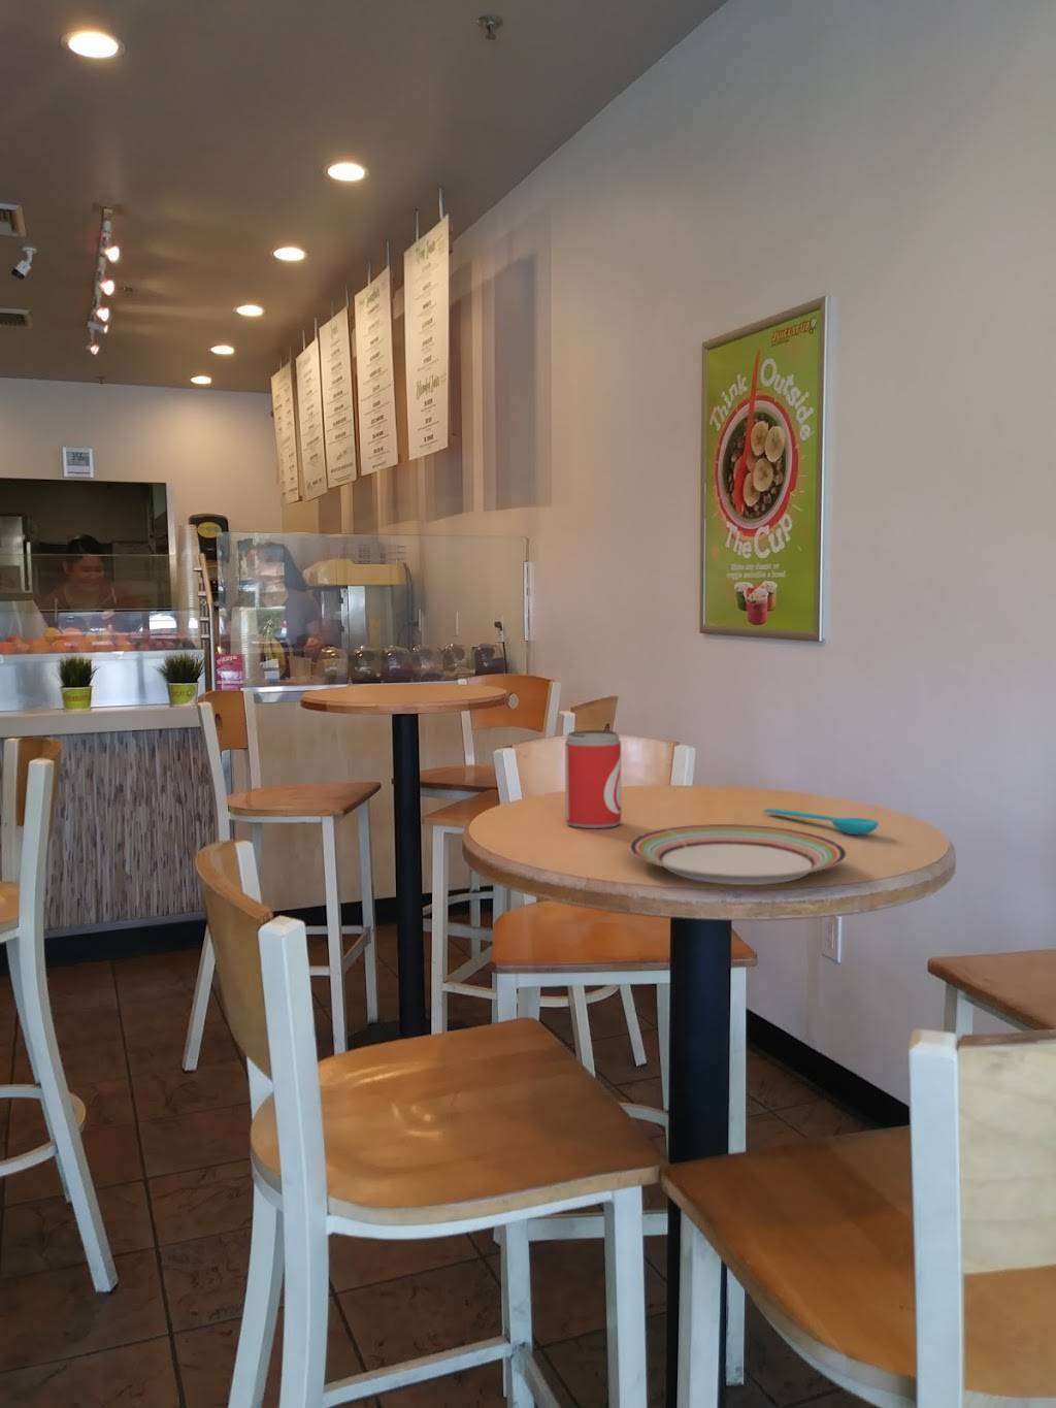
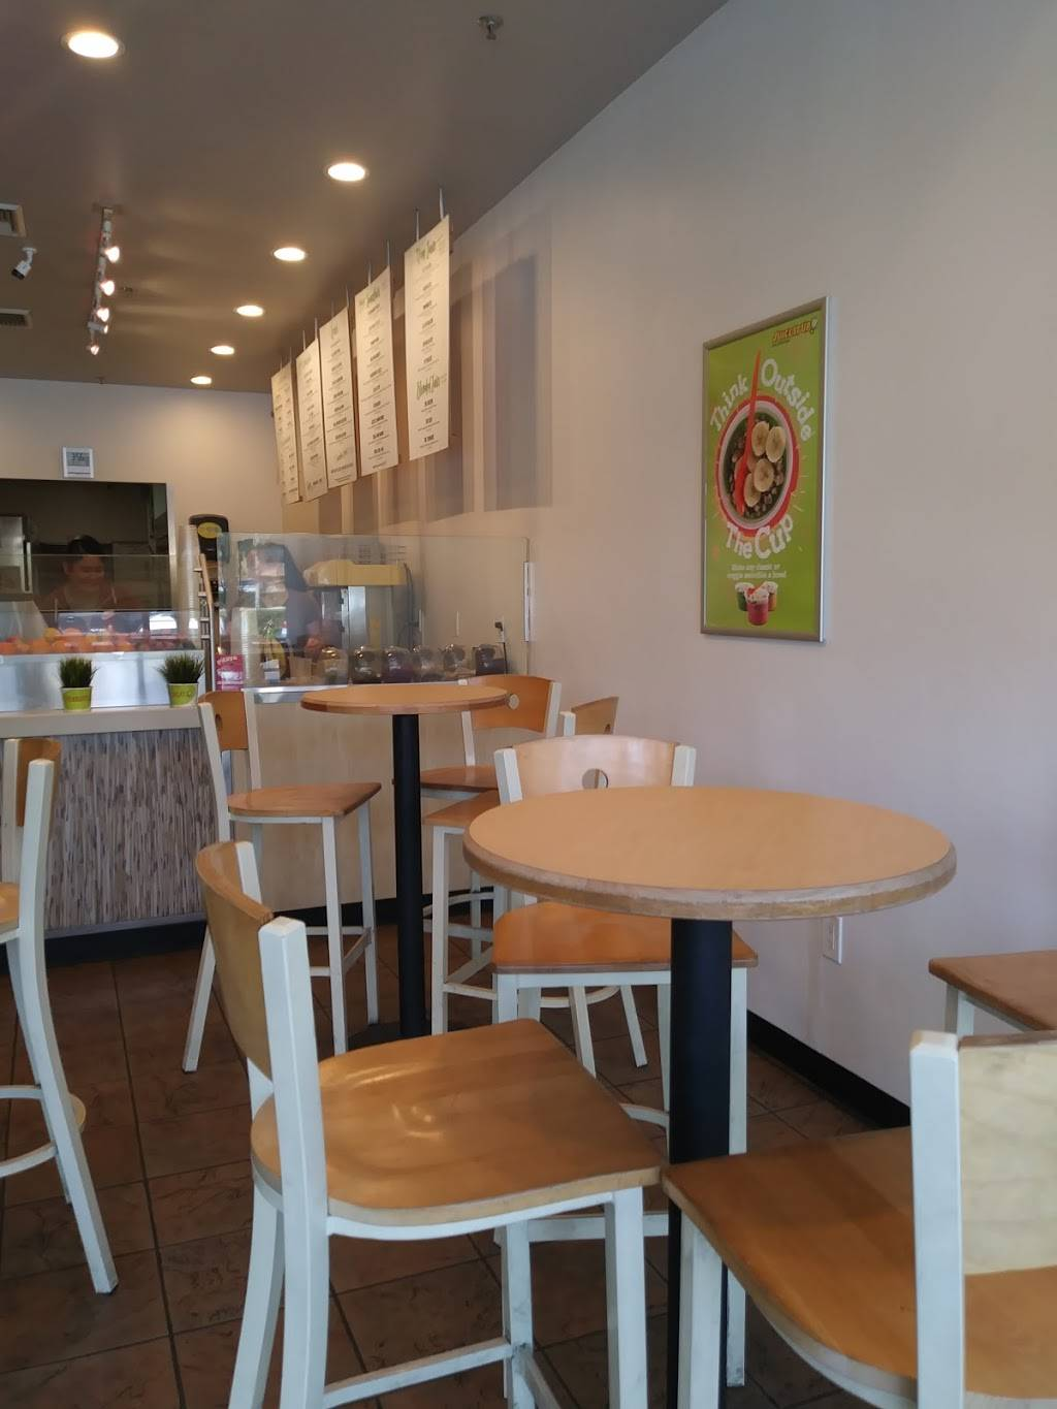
- spoon (818, 817)
- beer can (593, 778)
- plate (735, 857)
